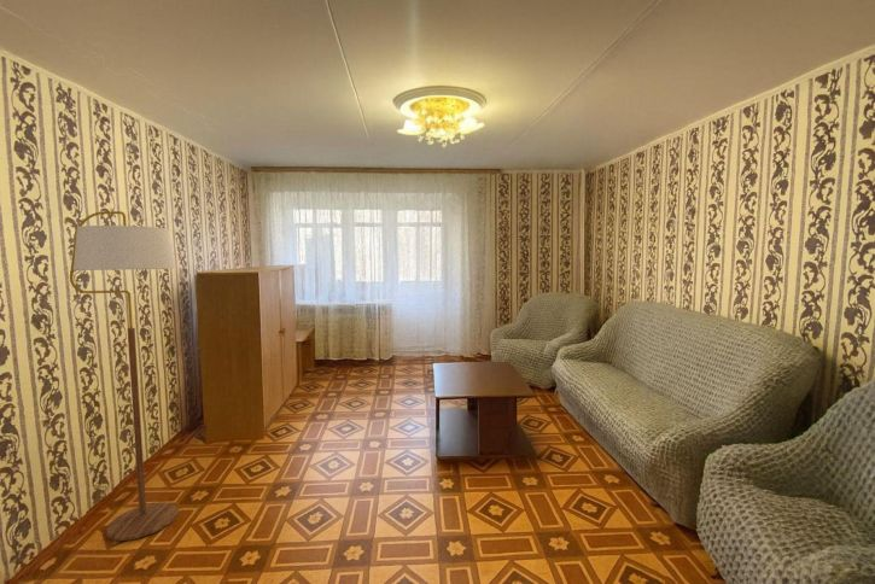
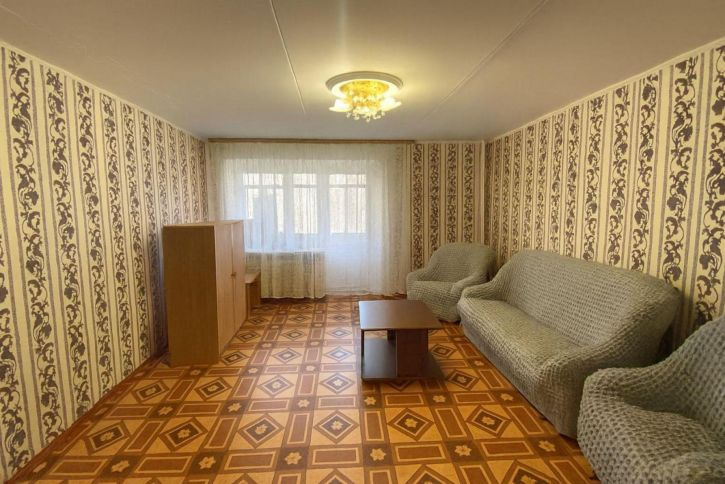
- floor lamp (130, 370)
